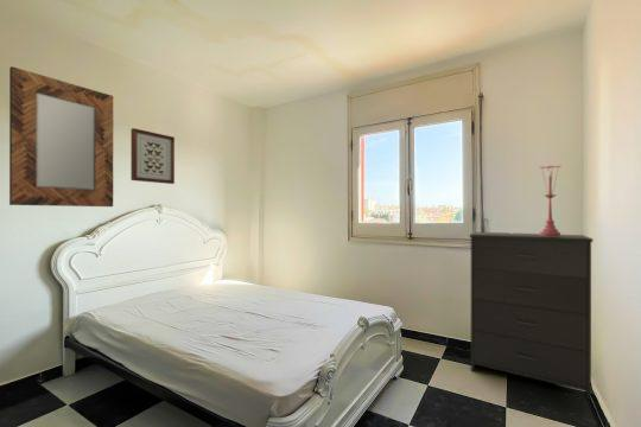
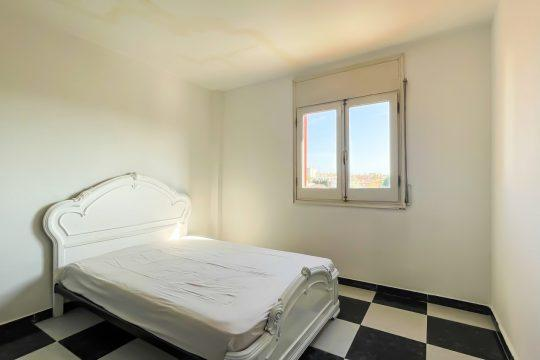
- dresser (525, 302)
- wall art (153, 157)
- table lamp (550, 200)
- home mirror (66, 144)
